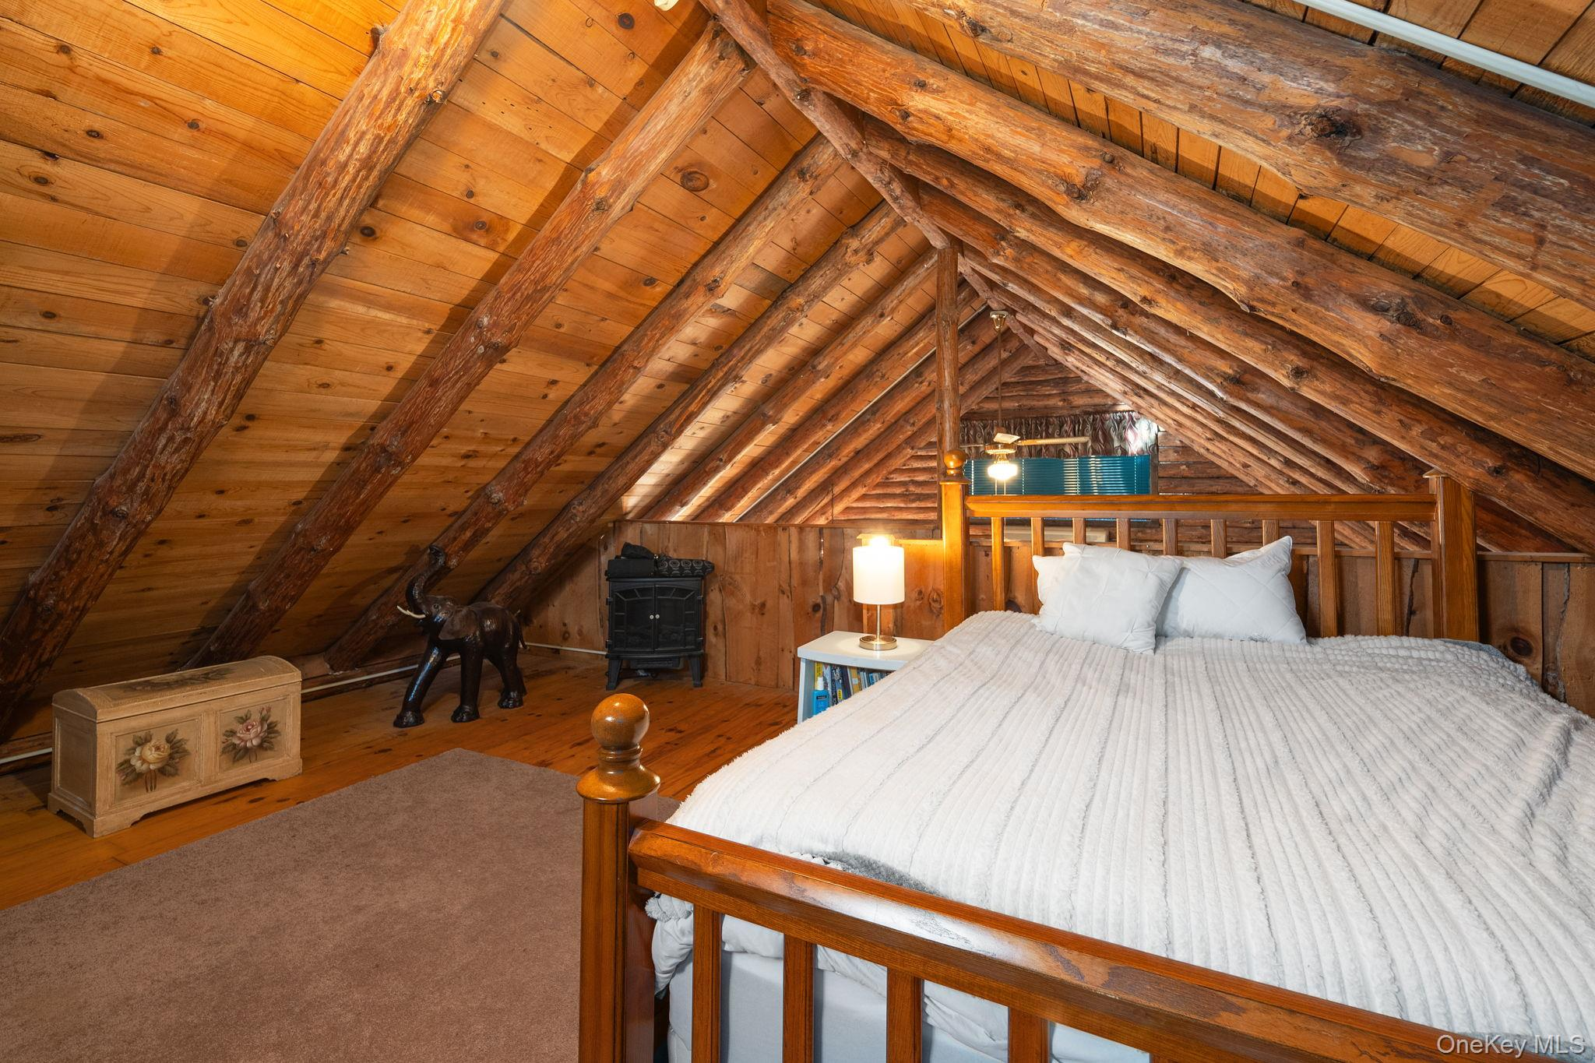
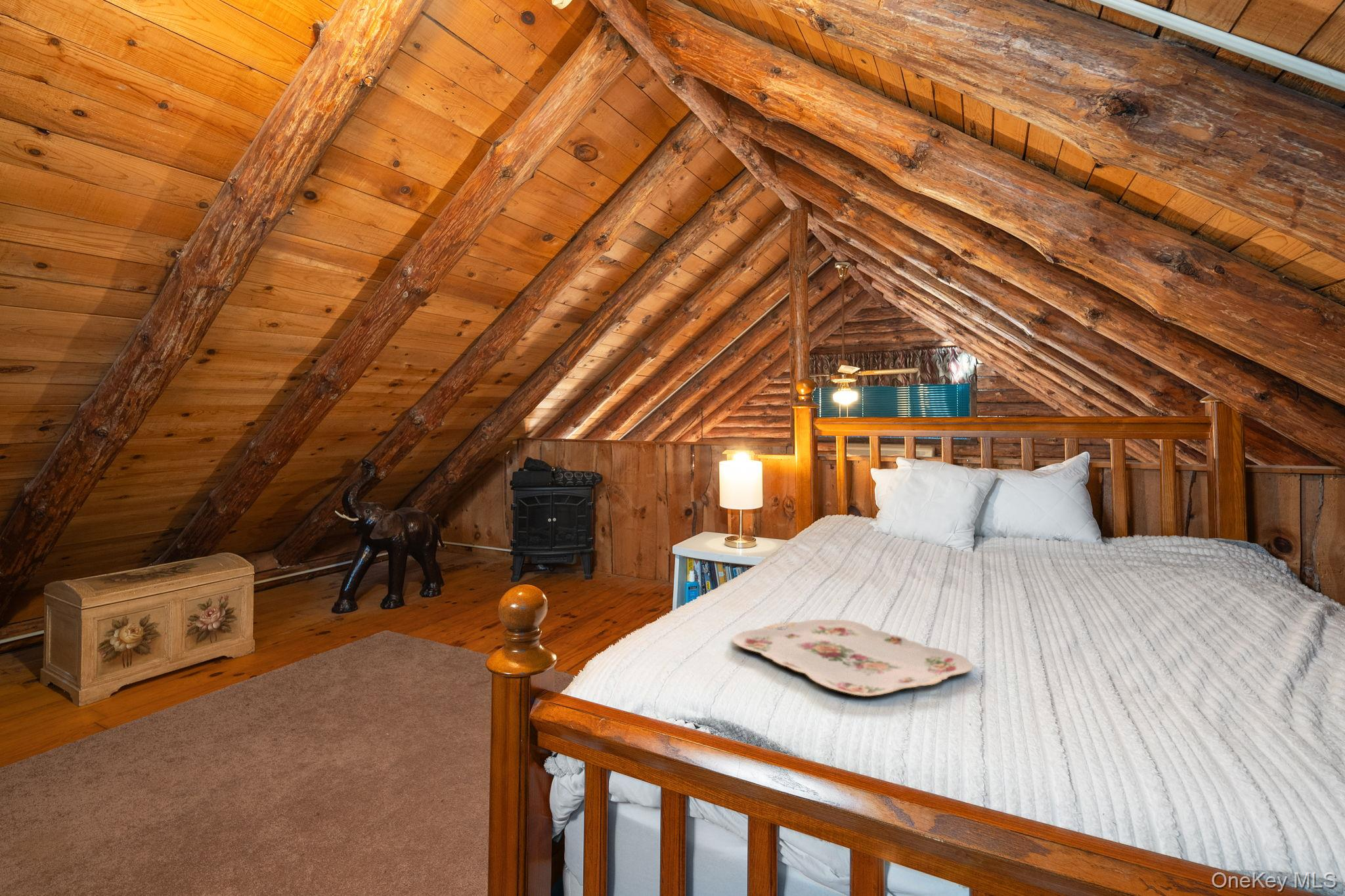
+ serving tray (843, 652)
